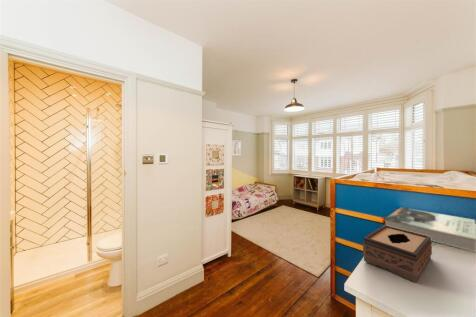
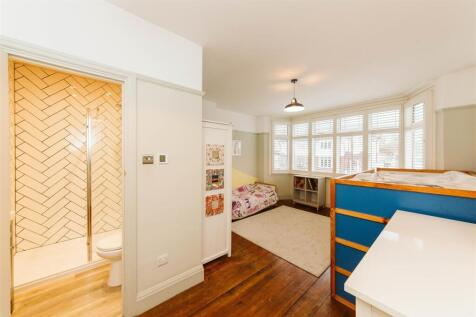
- tissue box (397, 248)
- book (429, 224)
